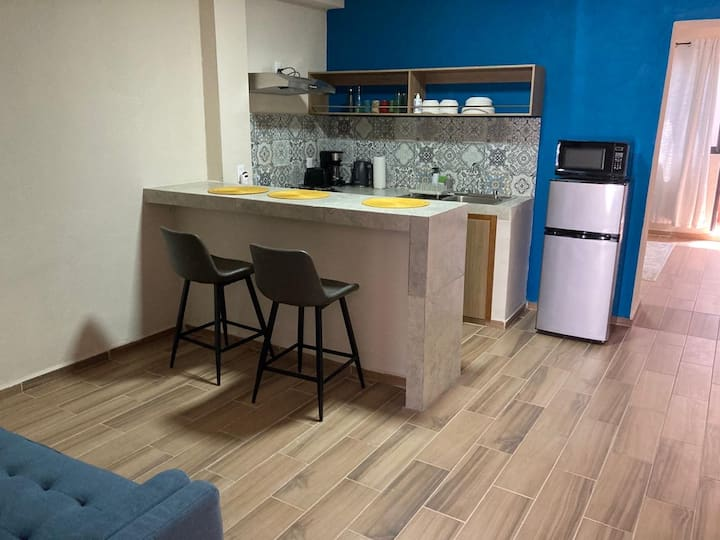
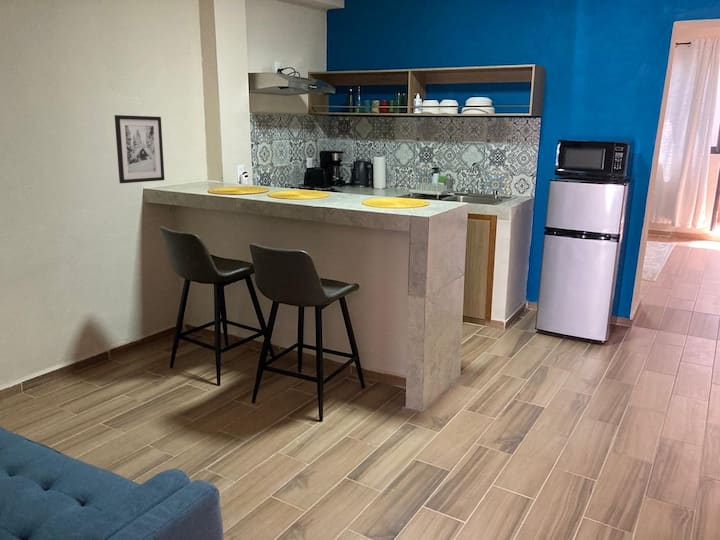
+ wall art (140, 149)
